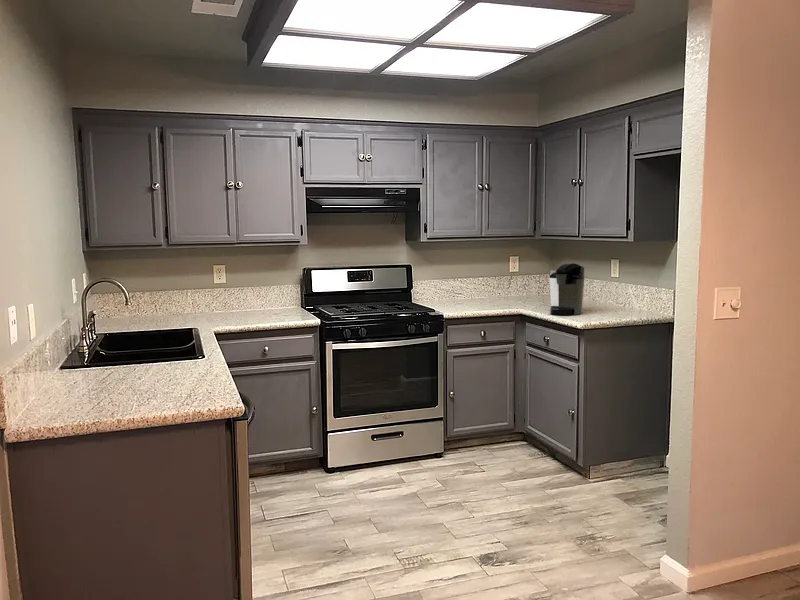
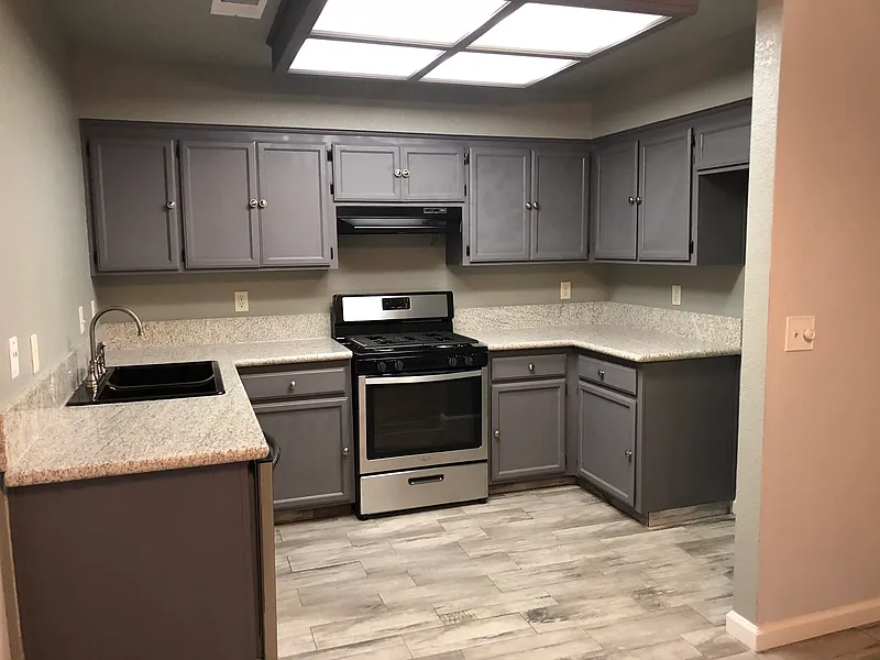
- coffee maker (559, 287)
